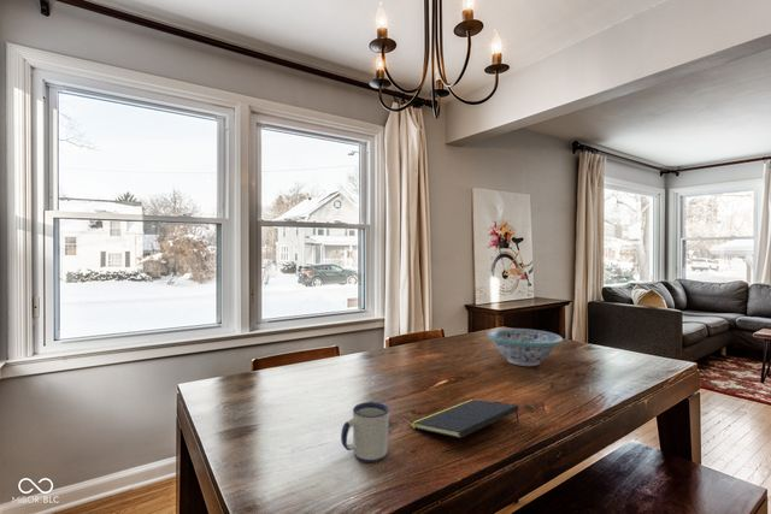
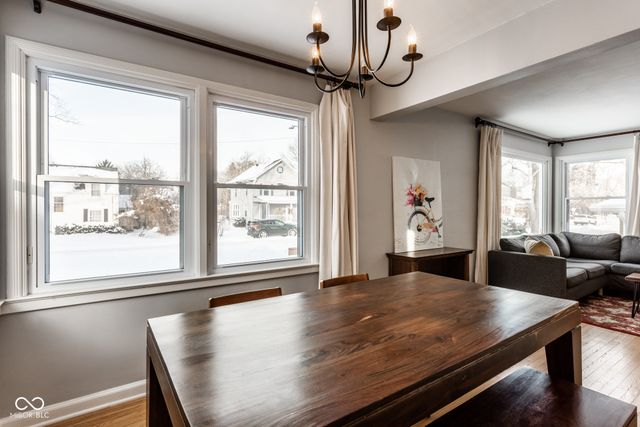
- mug (364, 432)
- decorative bowl (523, 348)
- notepad (464, 415)
